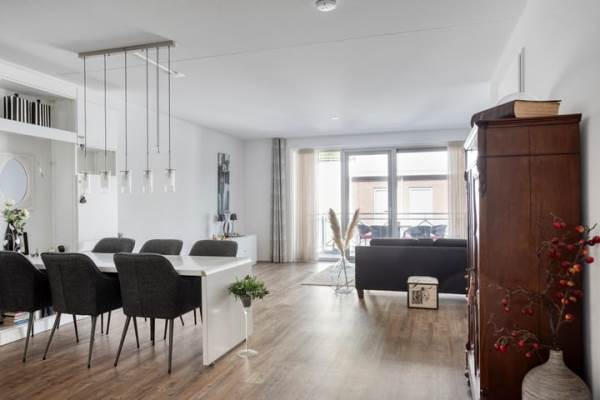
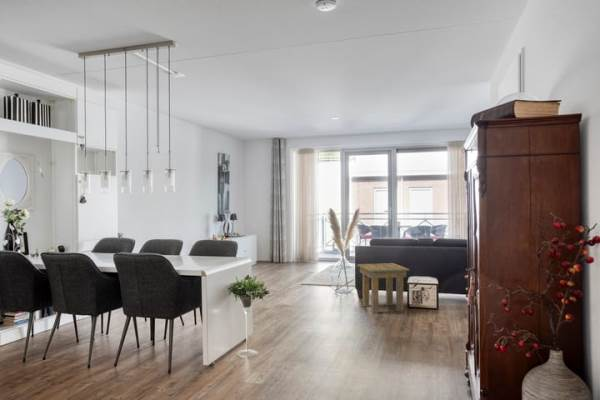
+ side table (386, 287)
